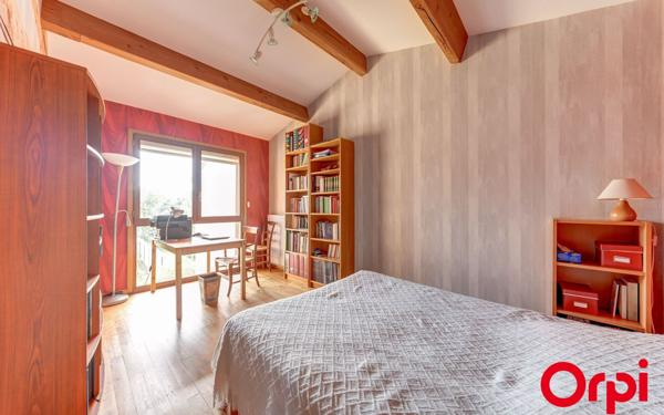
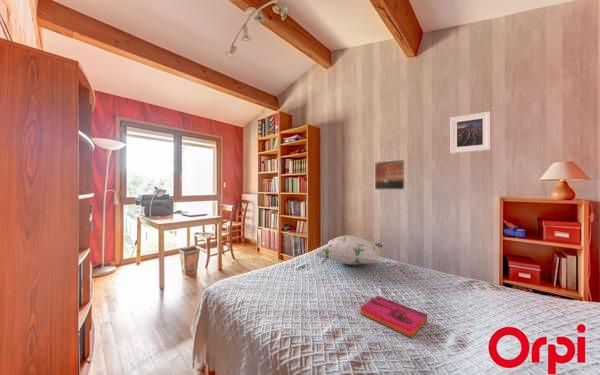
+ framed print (389, 175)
+ hardback book (392, 313)
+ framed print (469, 133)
+ decorative pillow (351, 249)
